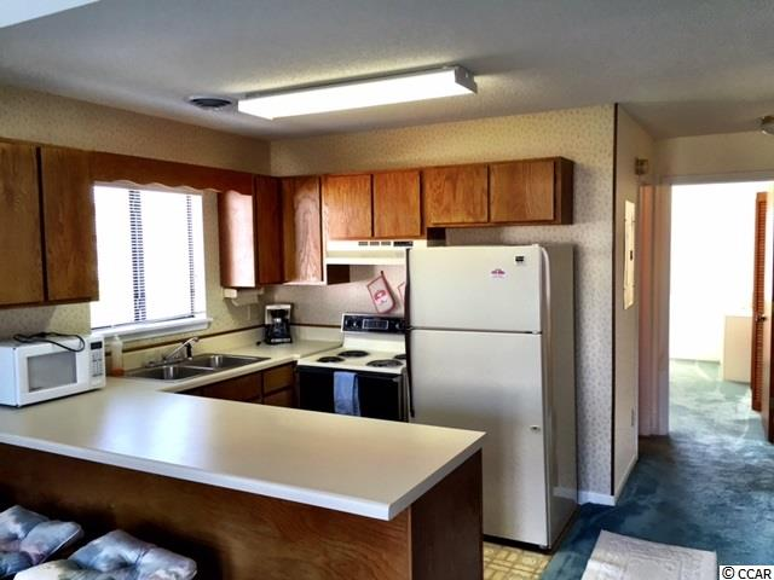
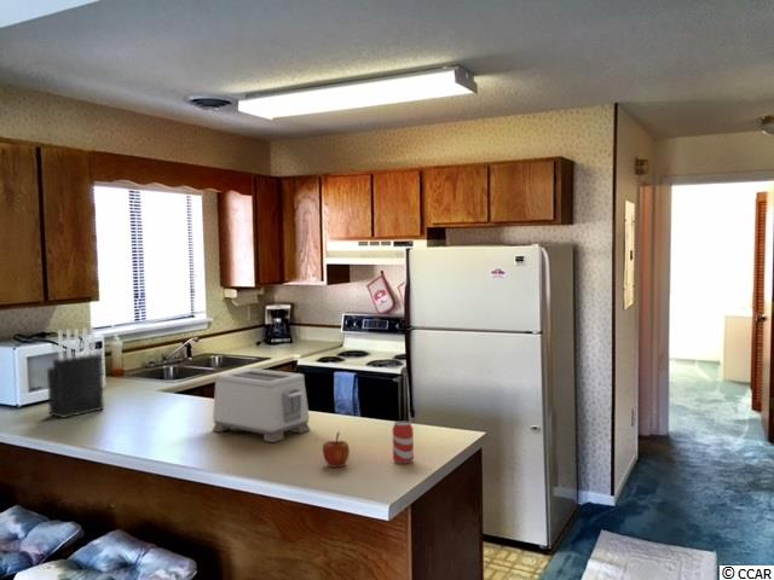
+ toaster (262, 402)
+ apple (336, 448)
+ knife block (73, 370)
+ beverage can (403, 442)
